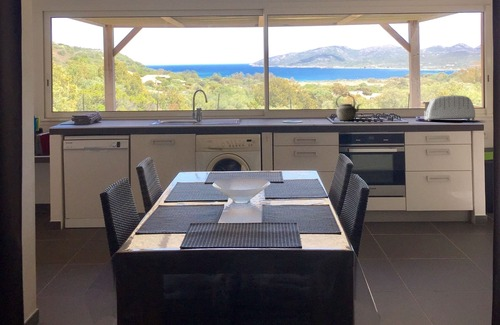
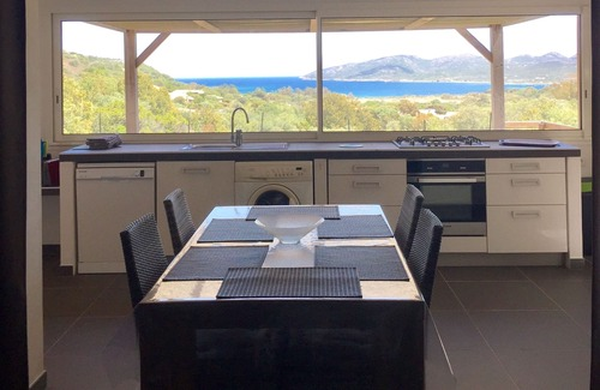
- kettle (348, 107)
- toaster (447, 108)
